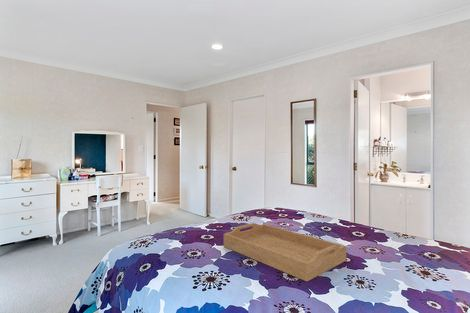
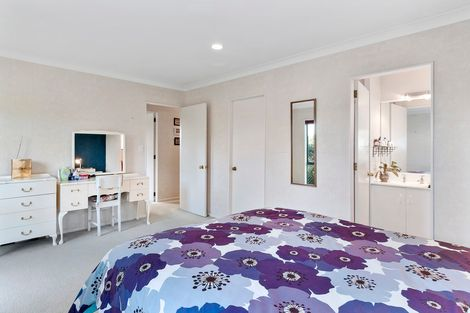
- serving tray (280, 244)
